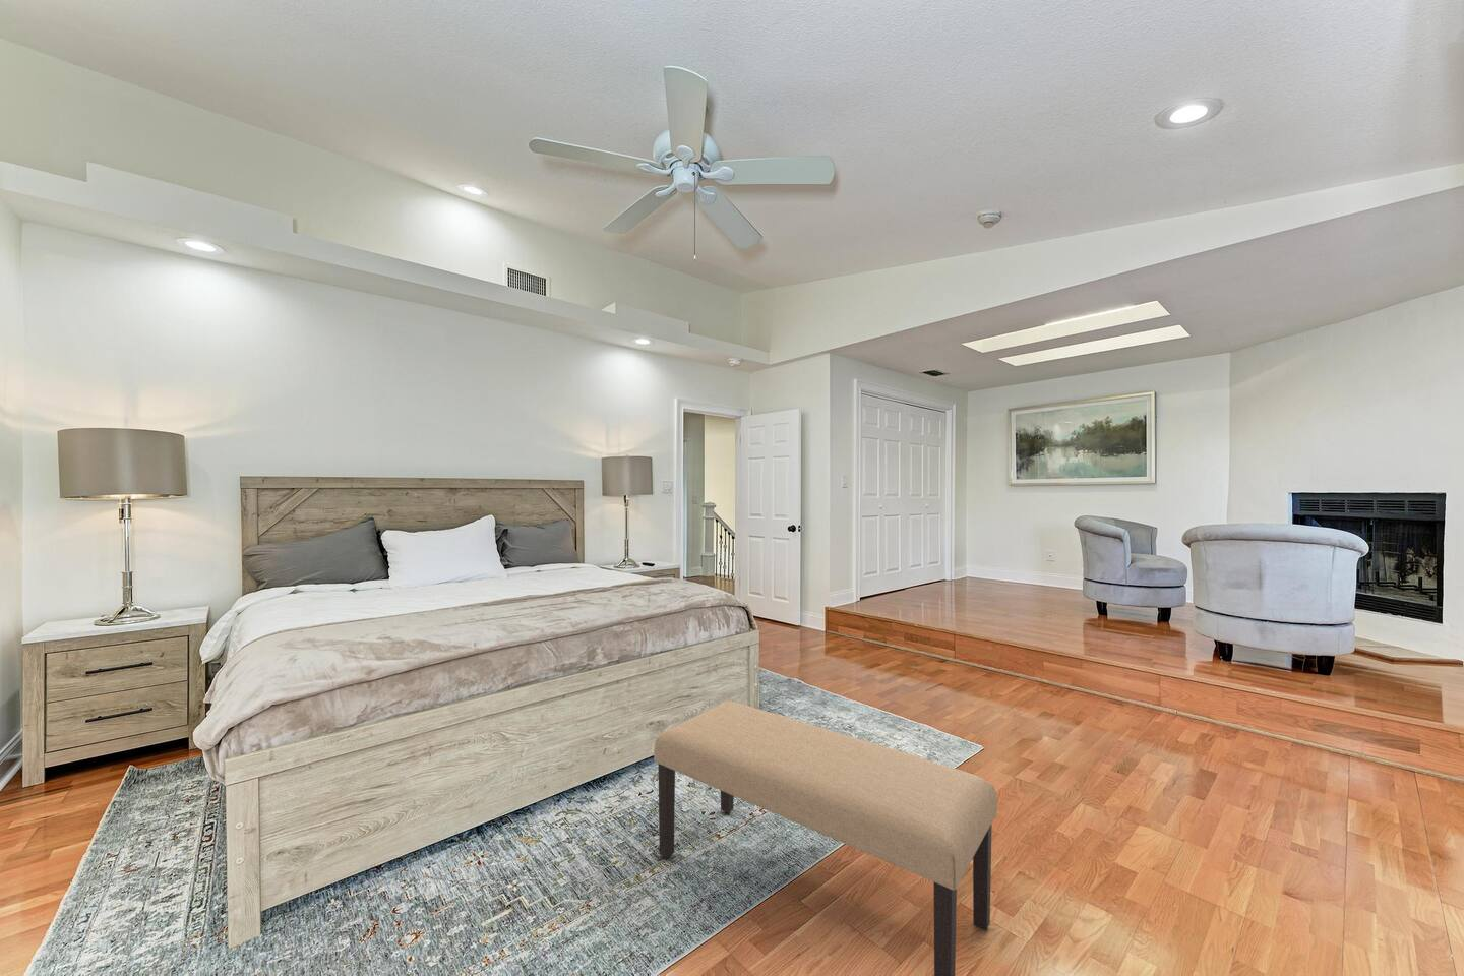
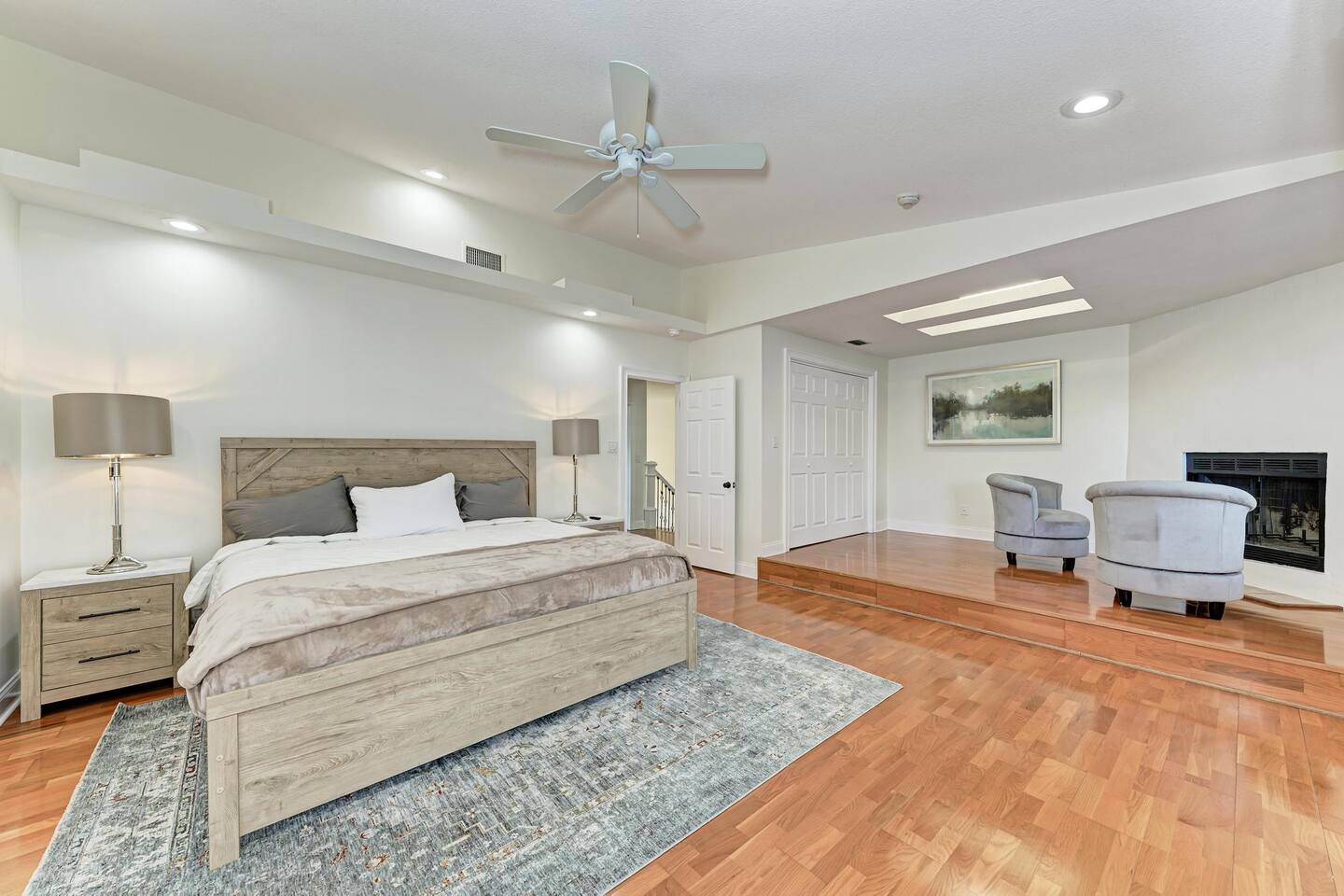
- bench (810, 816)
